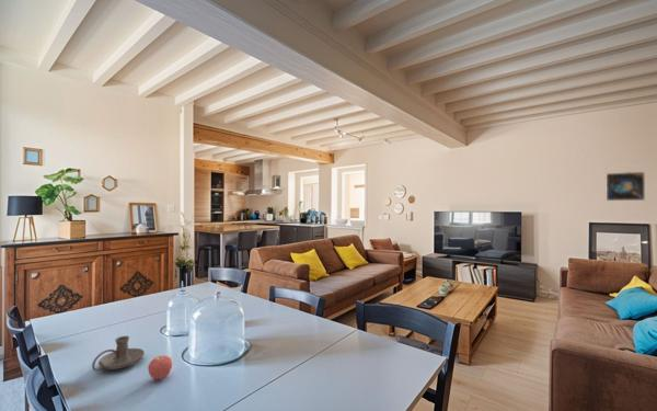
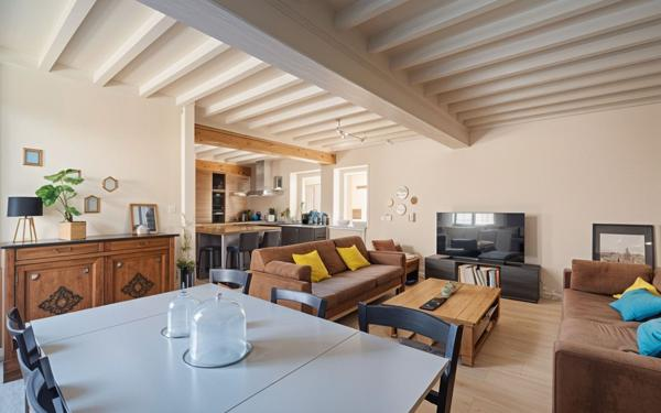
- candle holder (117, 352)
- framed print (624, 186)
- apple (160, 366)
